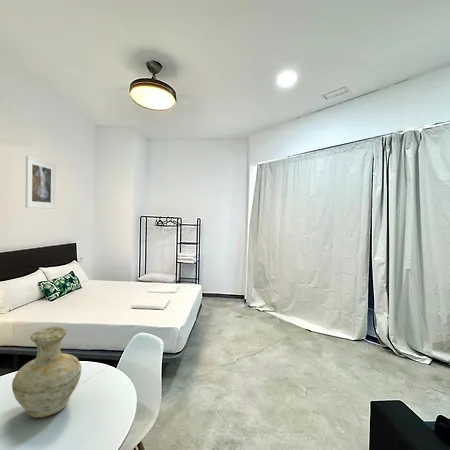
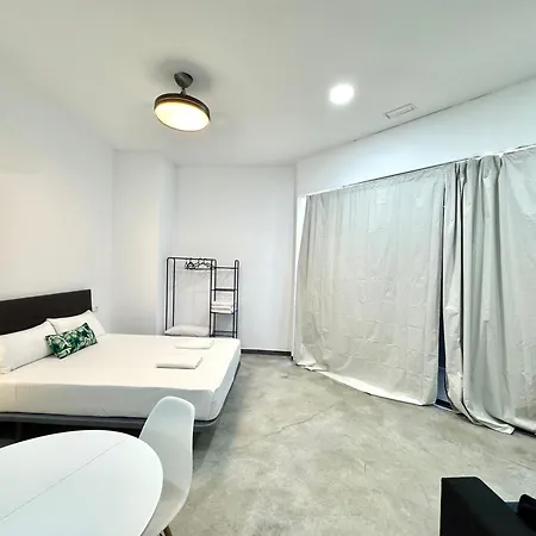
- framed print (41, 184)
- vase (48, 369)
